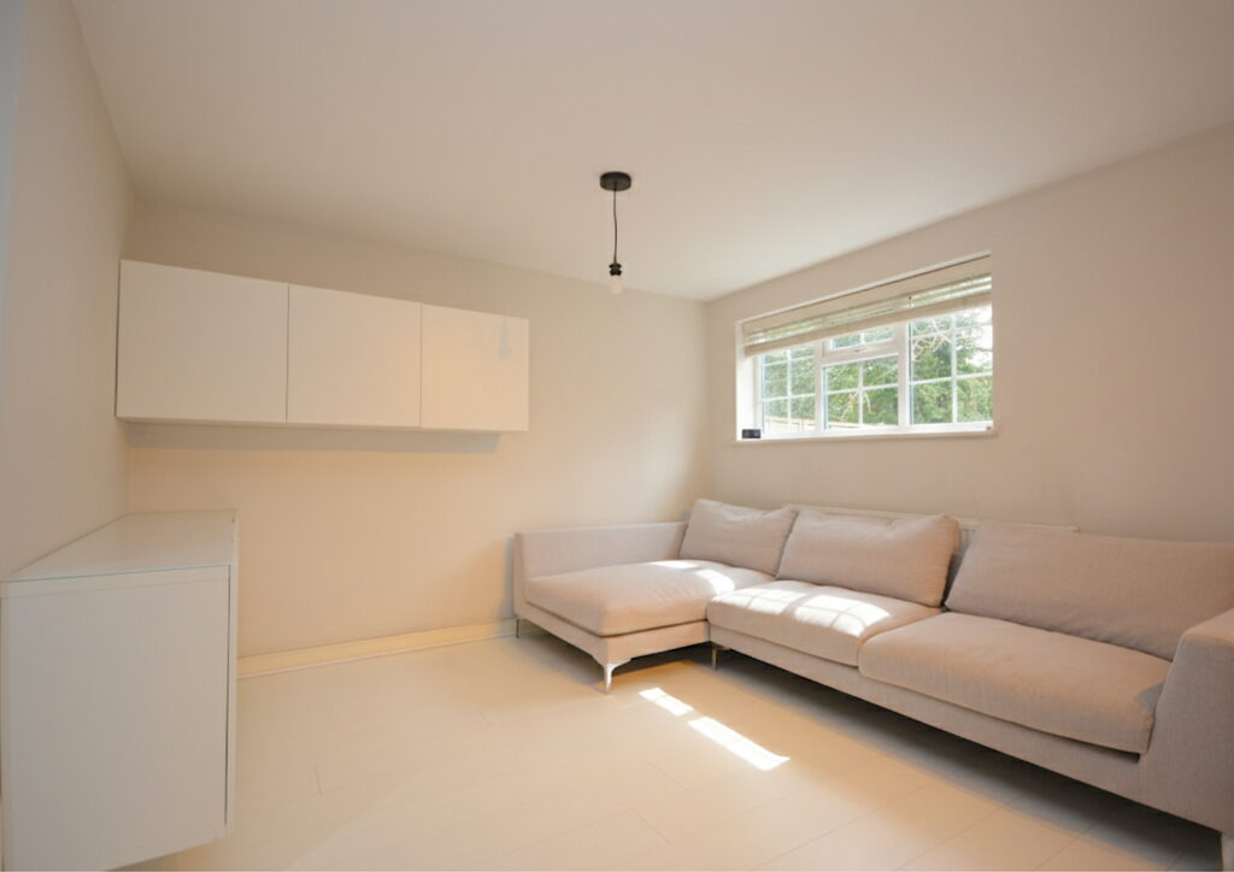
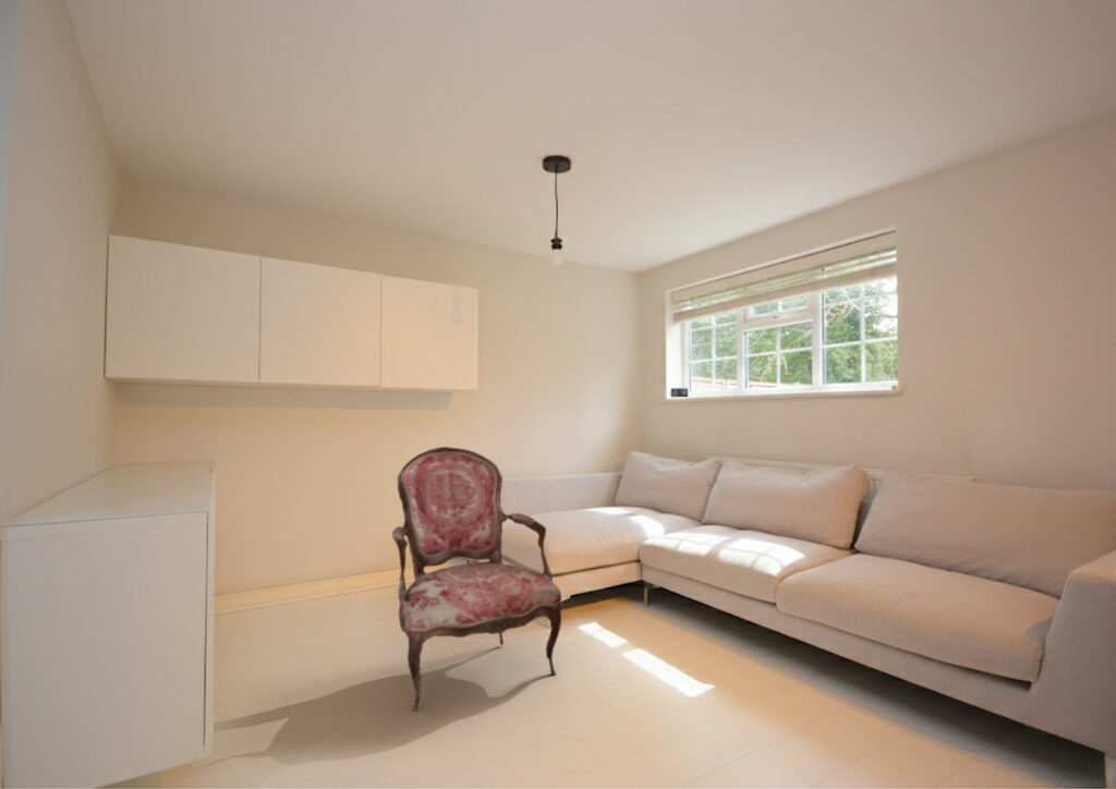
+ armchair (476, 559)
